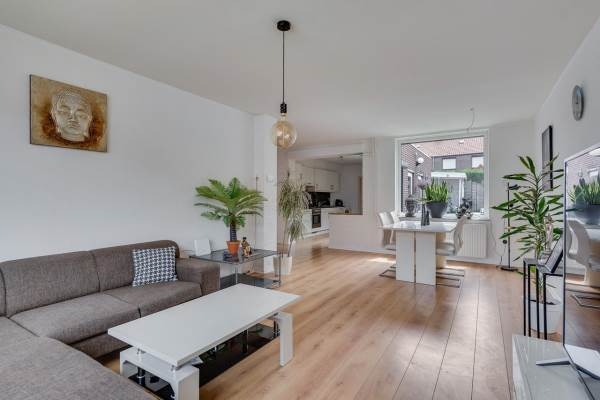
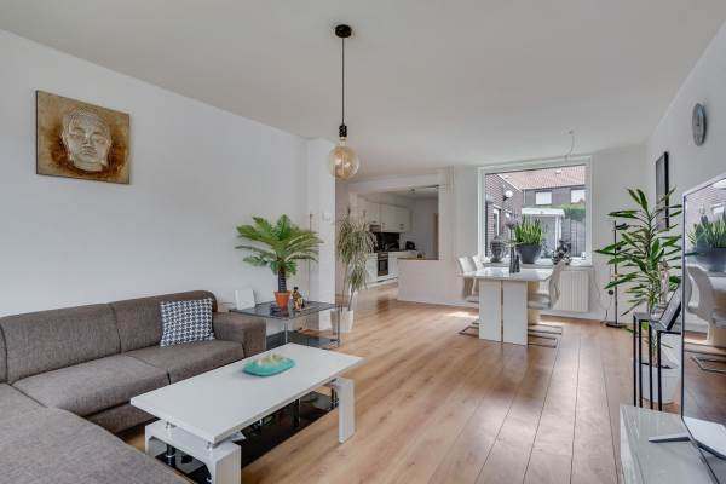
+ decorative tray (270, 356)
